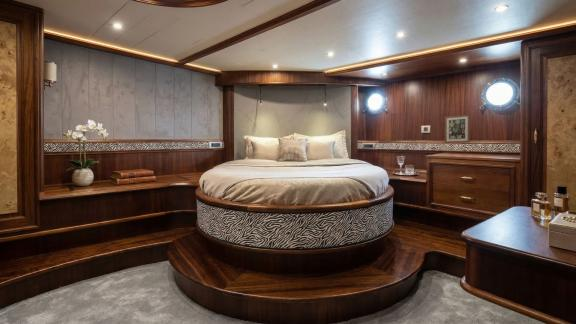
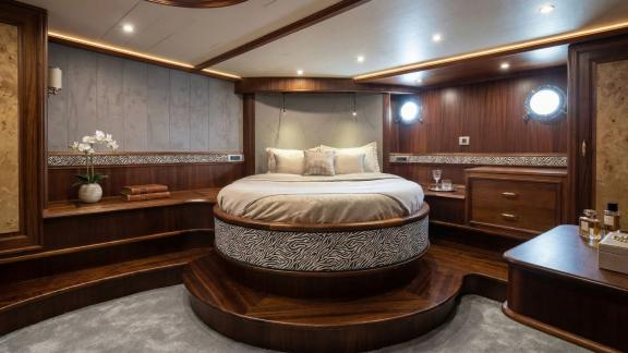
- wall art (456, 129)
